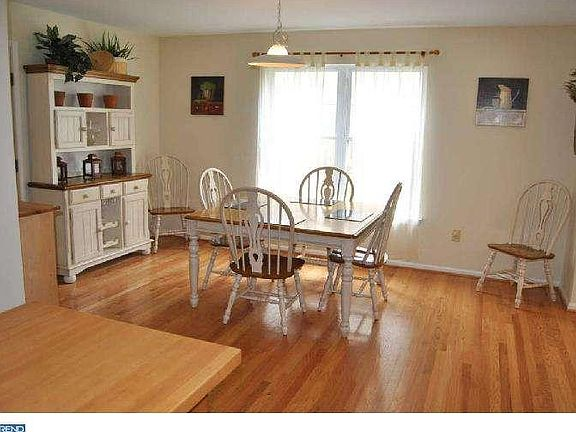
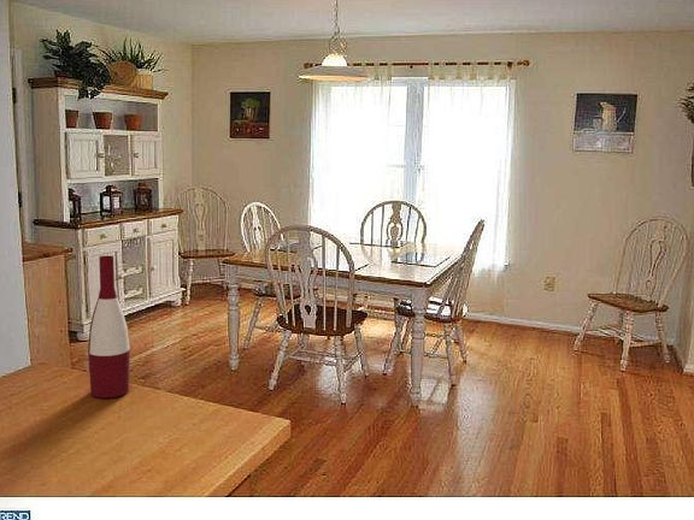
+ alcohol (107, 325)
